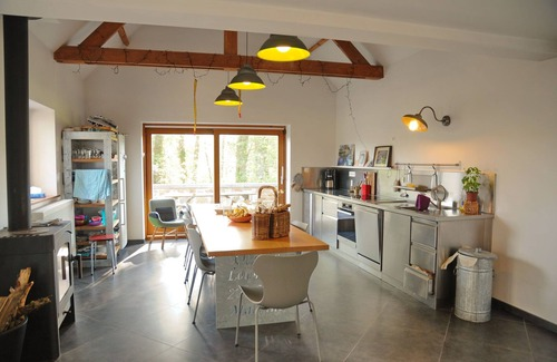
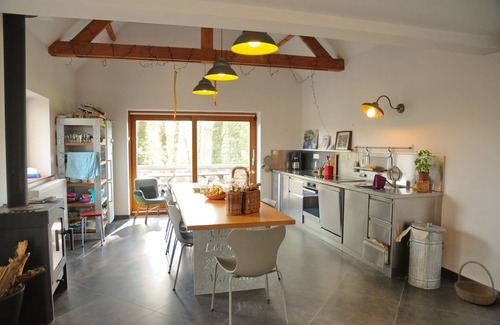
+ basket (475, 282)
